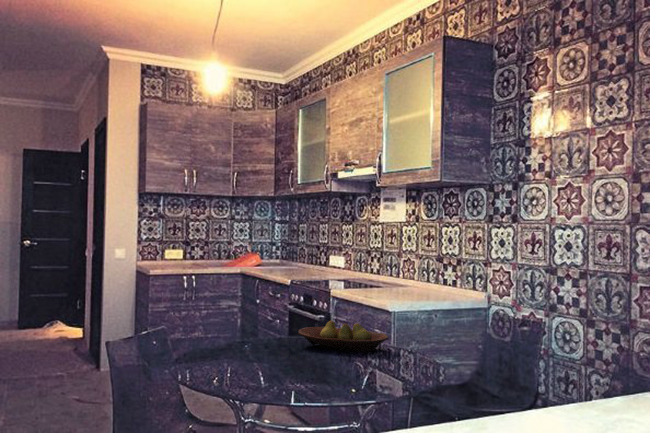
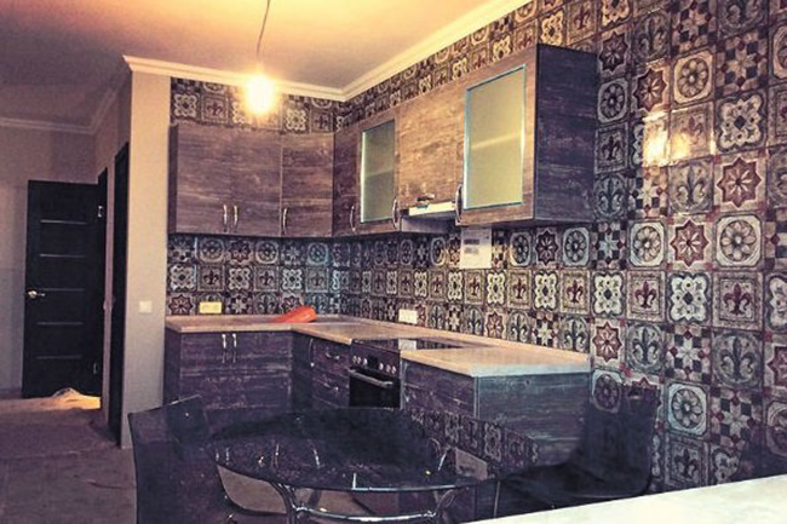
- fruit bowl (342, 334)
